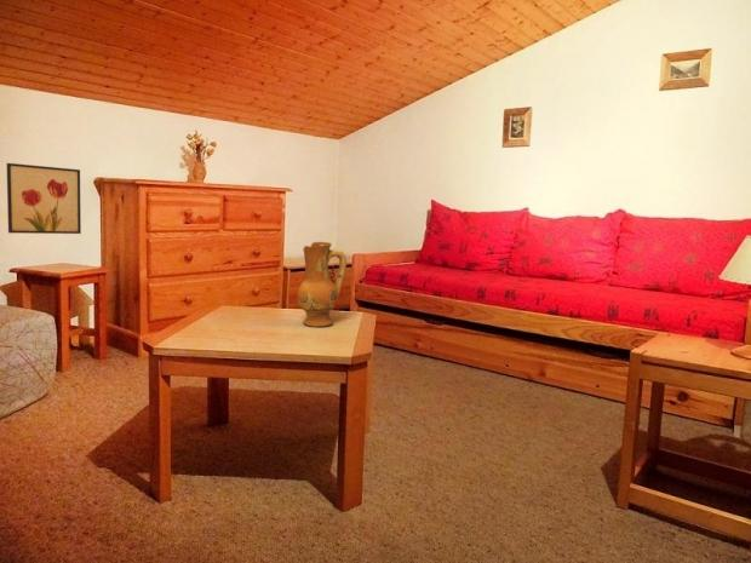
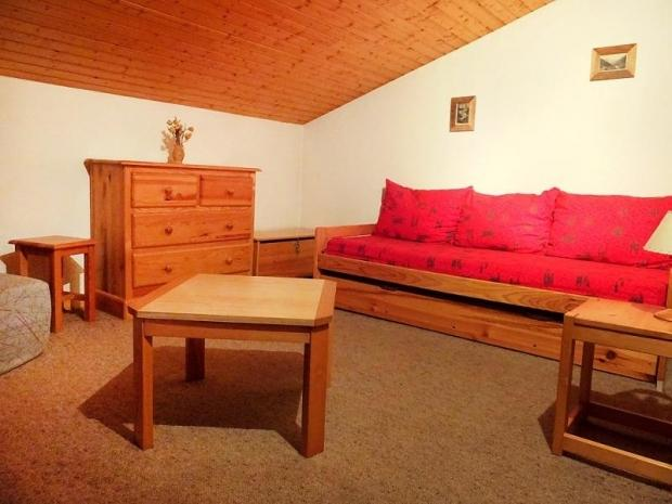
- wall art (45, 200)
- ceramic jug (320, 283)
